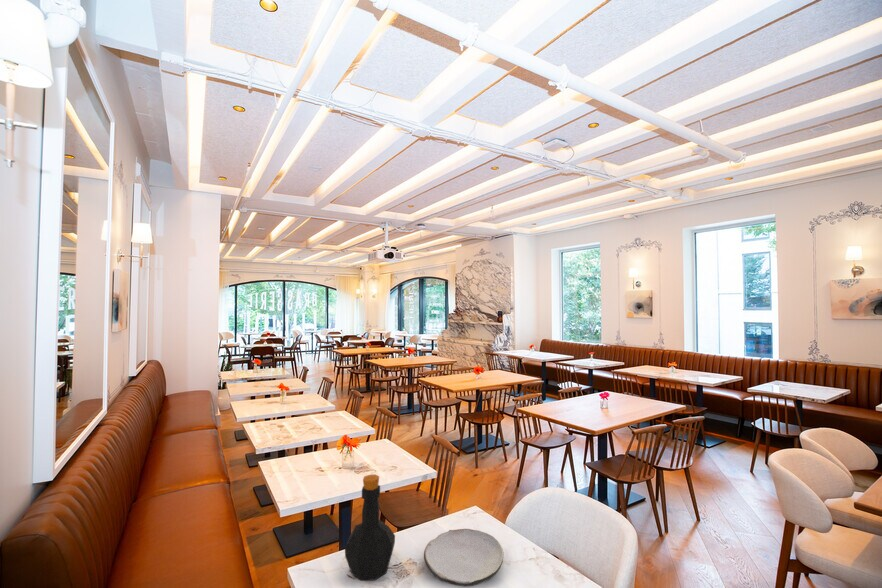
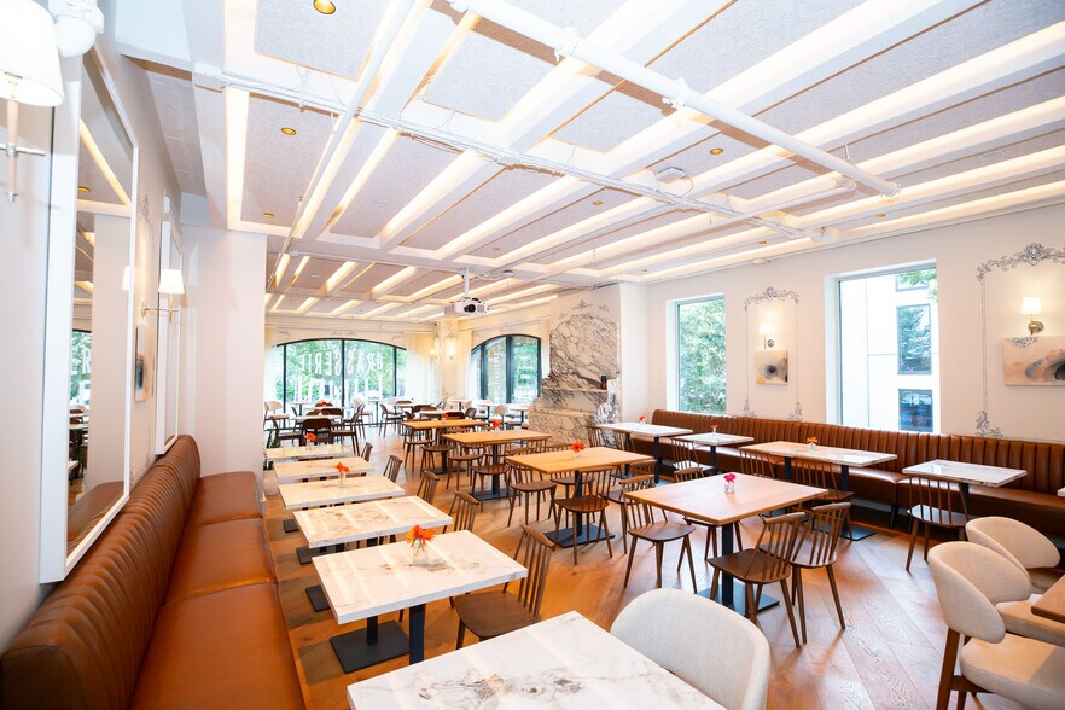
- plate (463, 556)
- bottle (370, 523)
